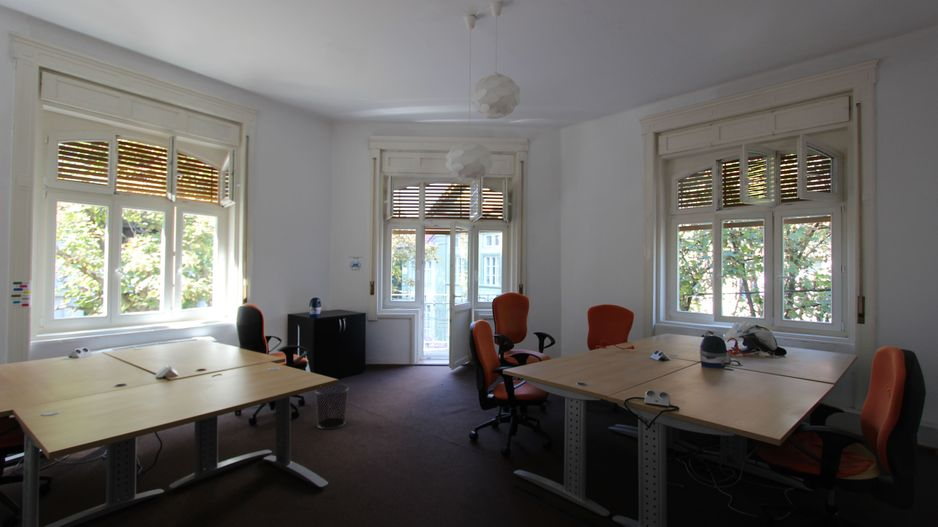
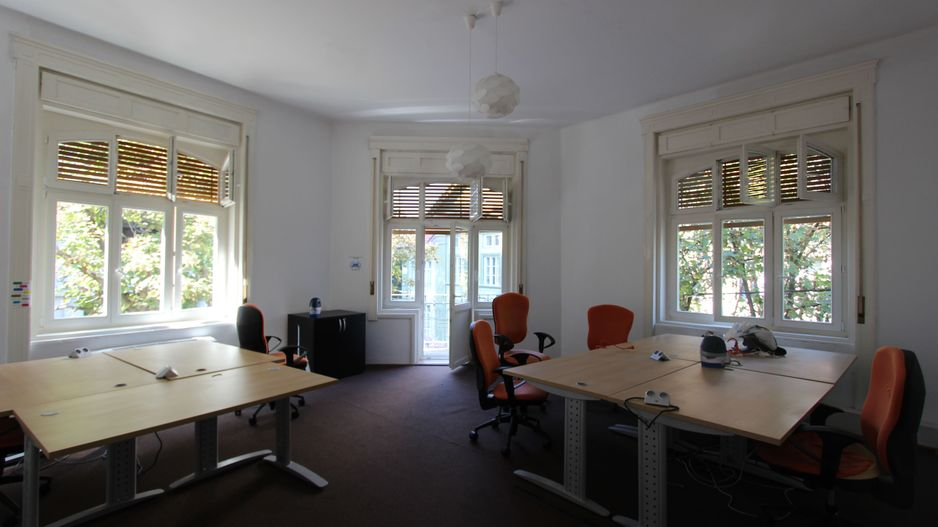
- waste bin (331, 406)
